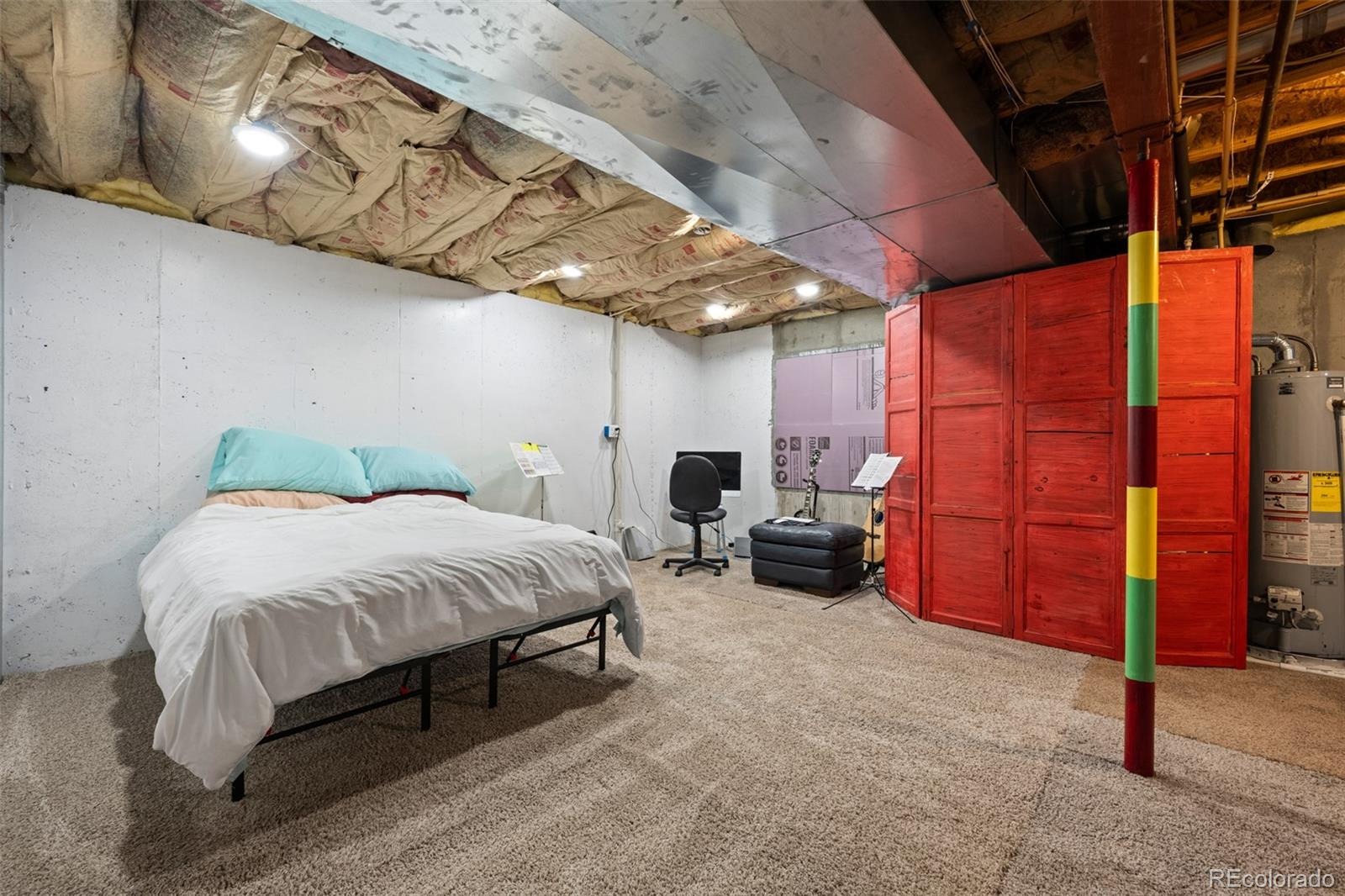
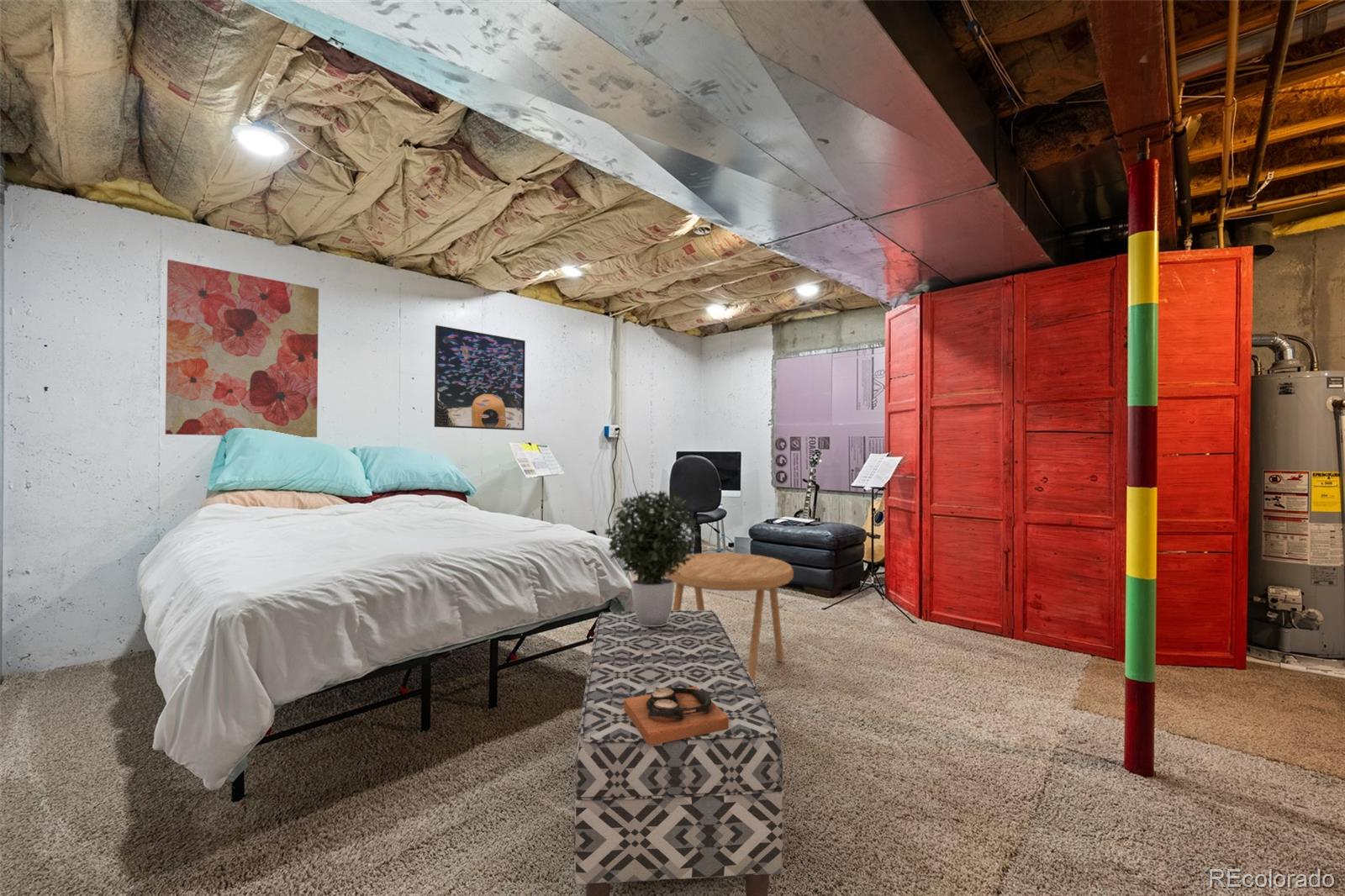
+ bench (668, 741)
+ headphones (674, 704)
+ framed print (483, 381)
+ side table (704, 610)
+ potted plant (655, 557)
+ wall art (248, 356)
